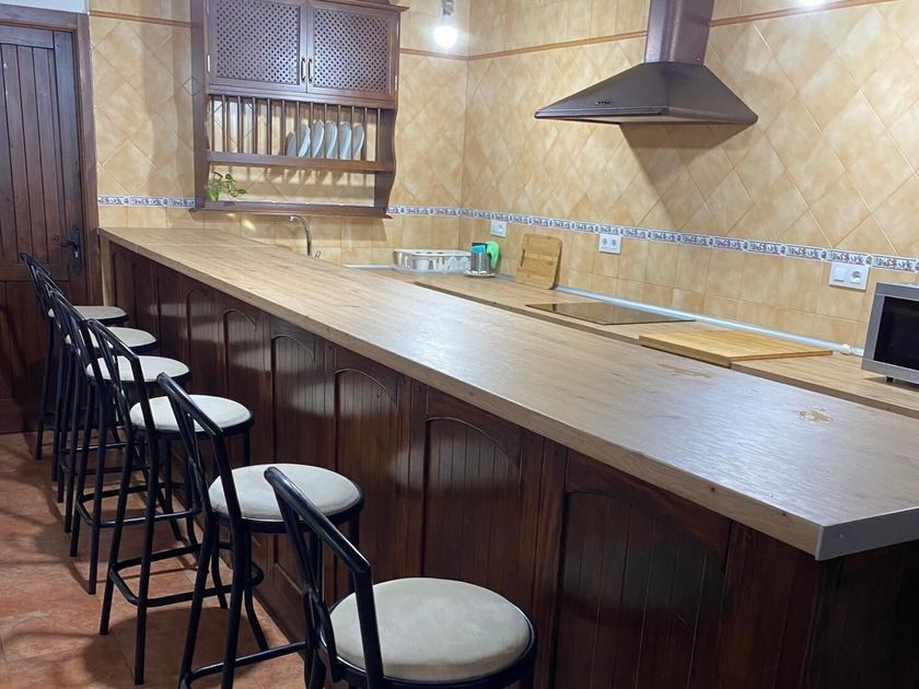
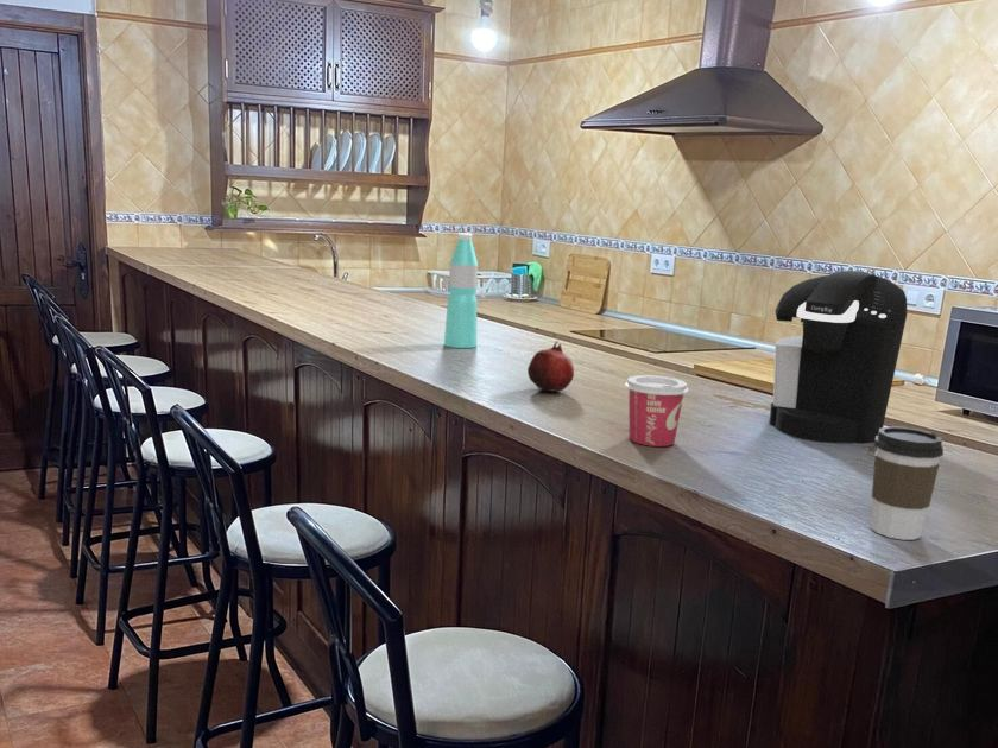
+ cup (653, 411)
+ coffee maker (833, 351)
+ water bottle (462, 290)
+ coffee cup (902, 483)
+ fruit (550, 366)
